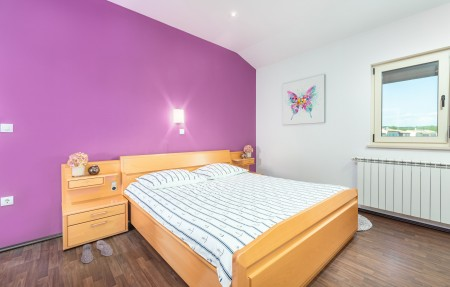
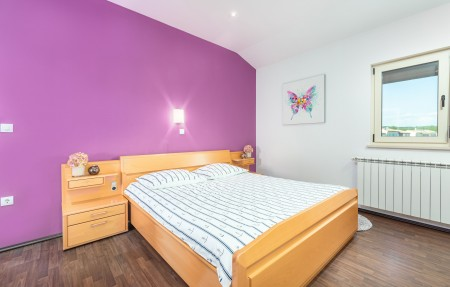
- slippers (97, 248)
